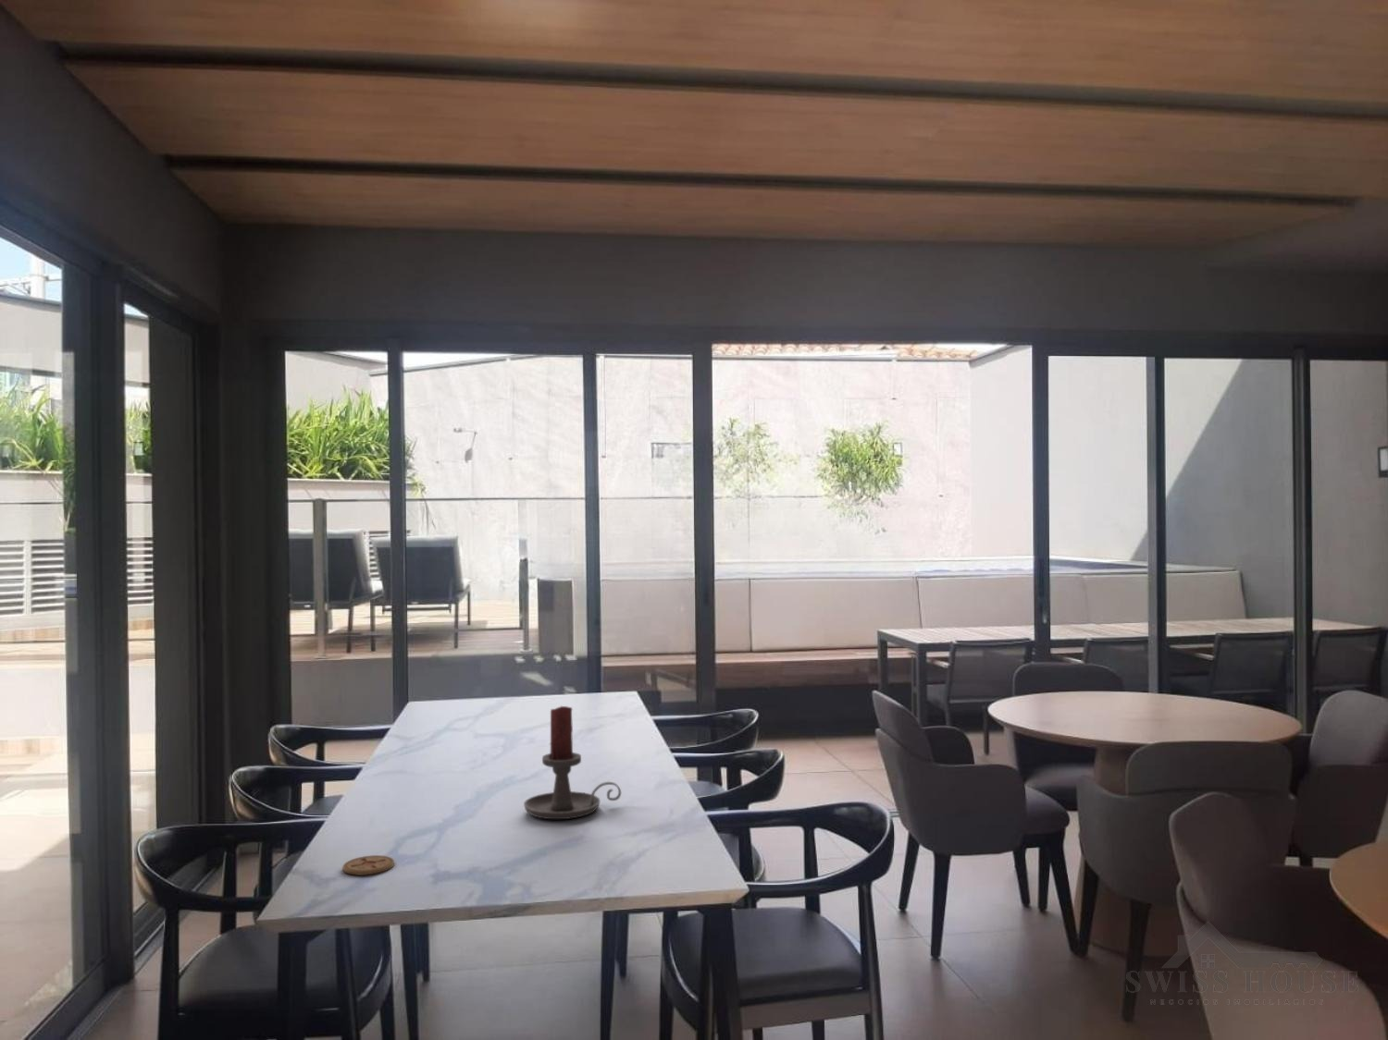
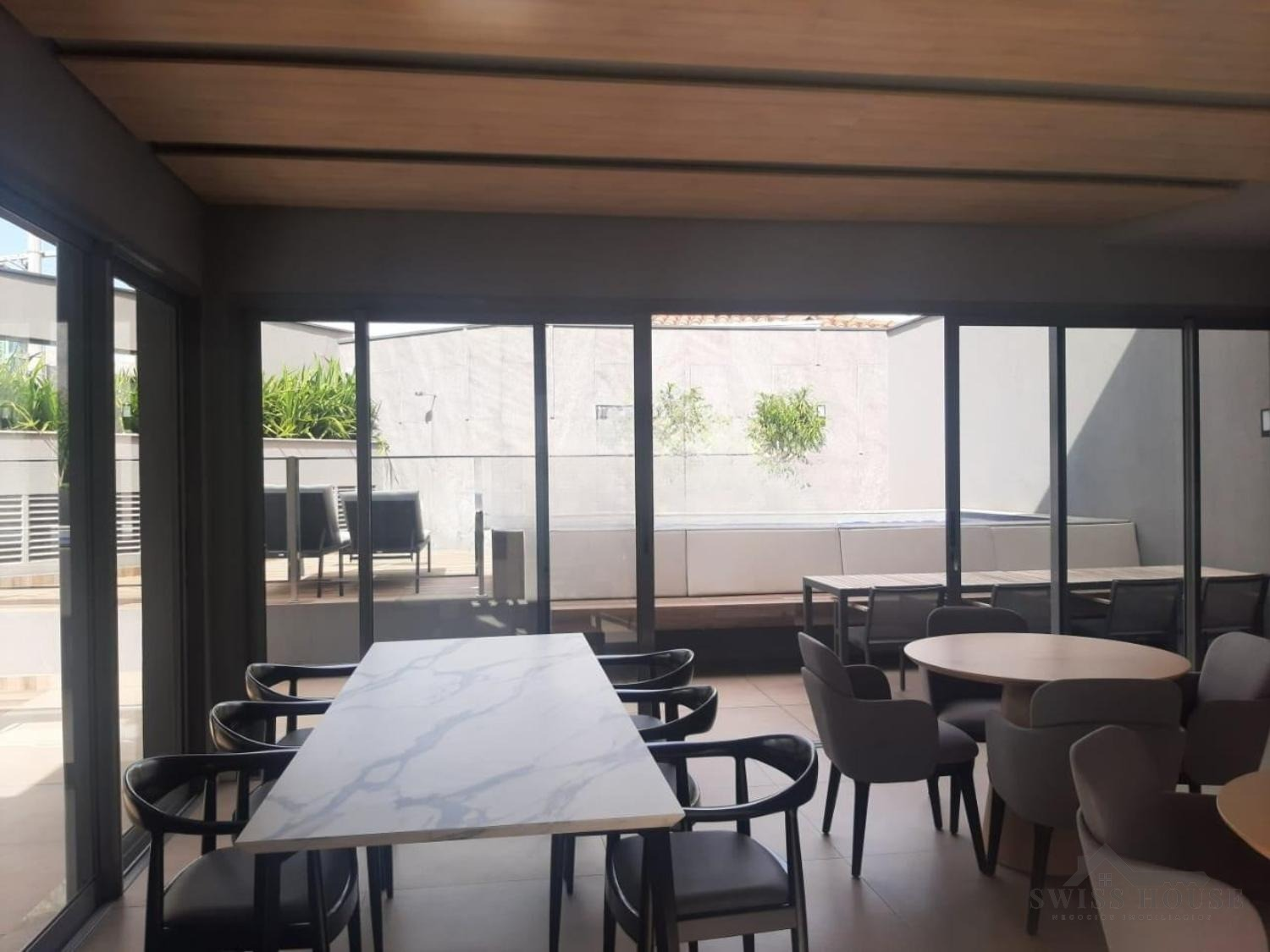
- candle holder (573, 757)
- coaster (368, 864)
